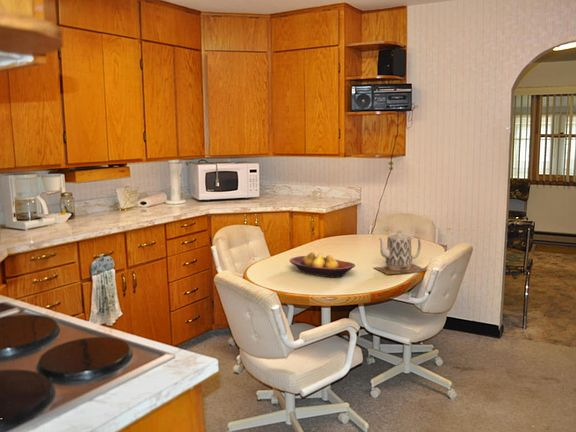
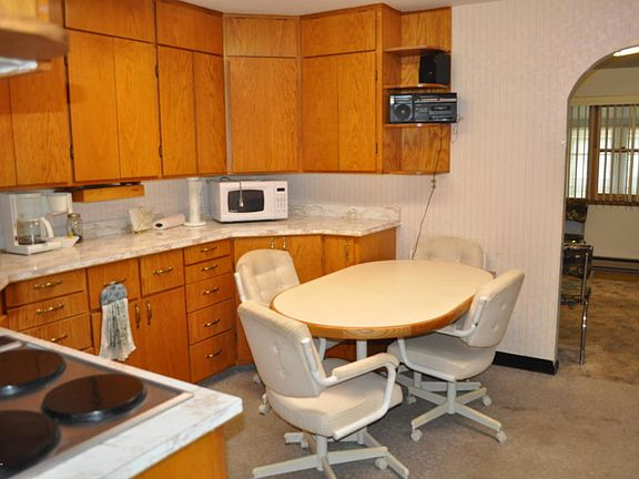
- teapot (400, 249)
- fruit bowl (321, 263)
